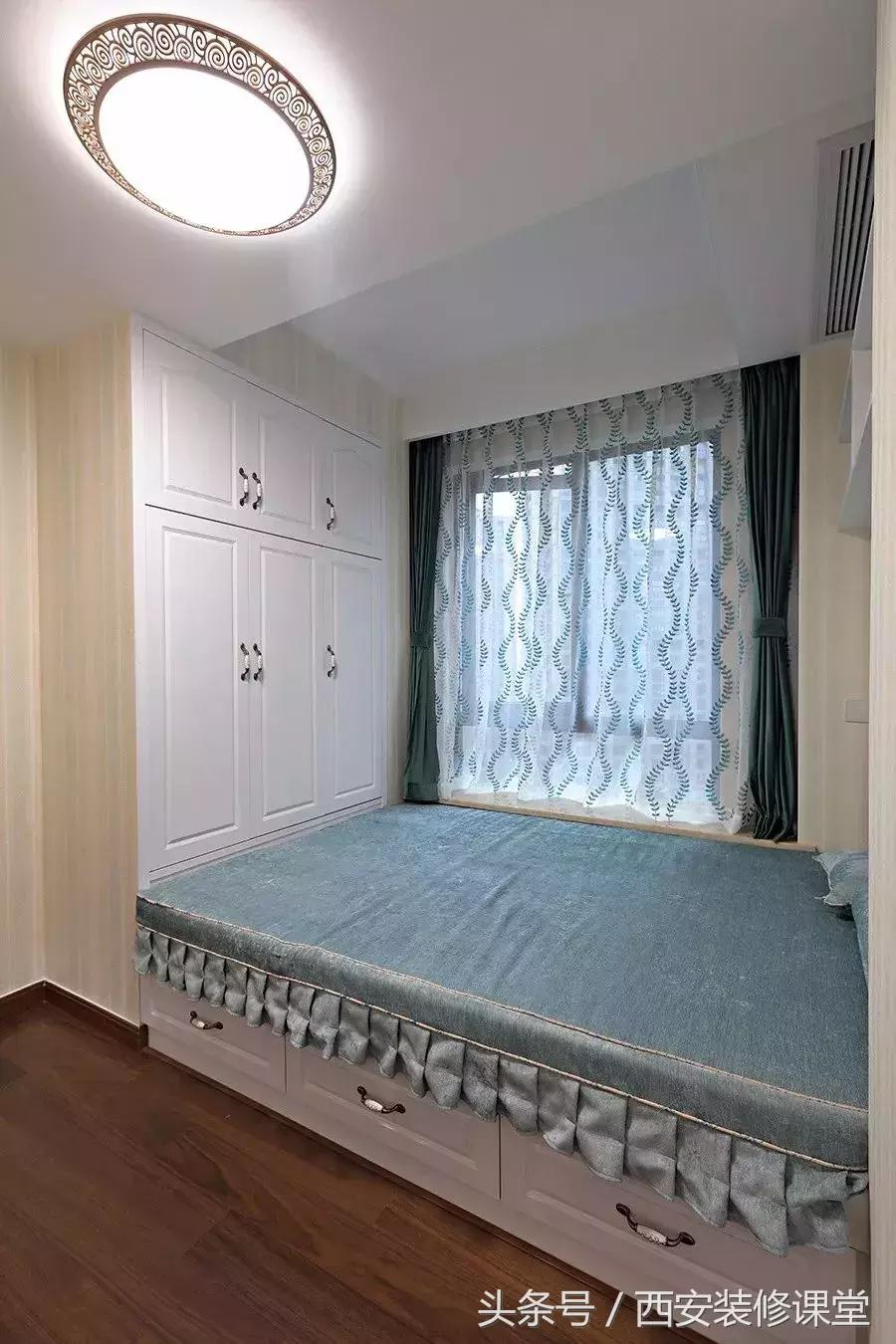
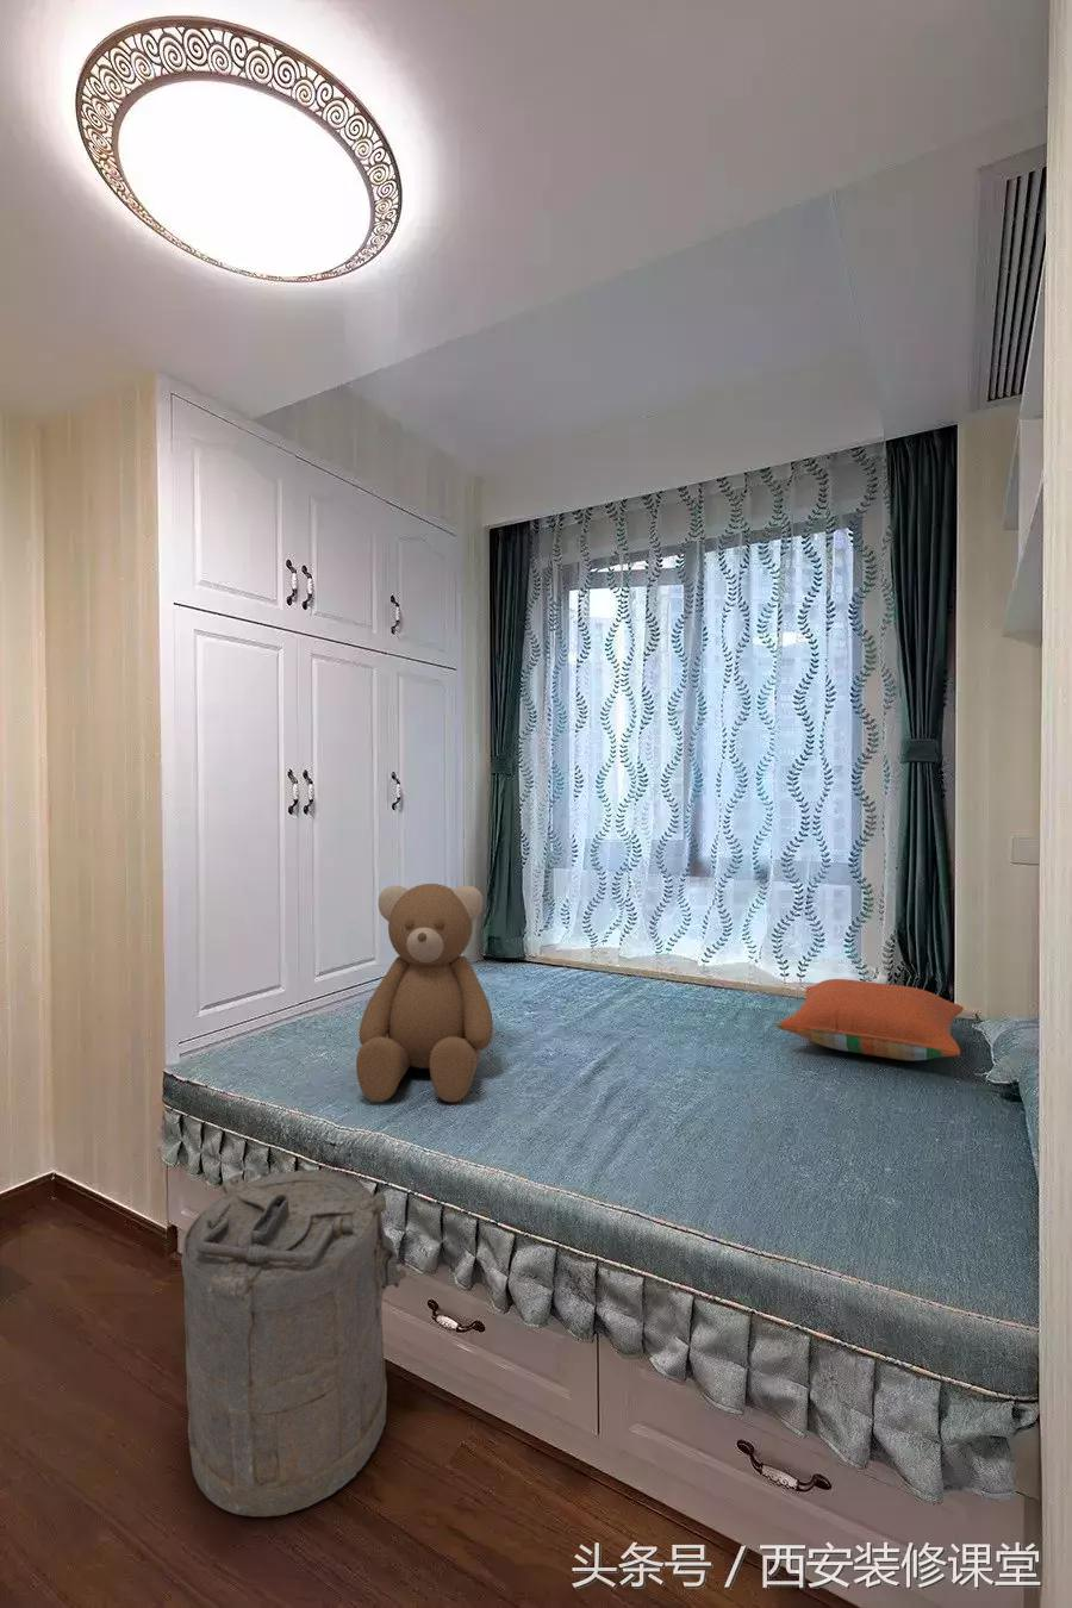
+ laundry hamper (286, 1308)
+ pillow (872, 1016)
+ teddy bear (425, 981)
